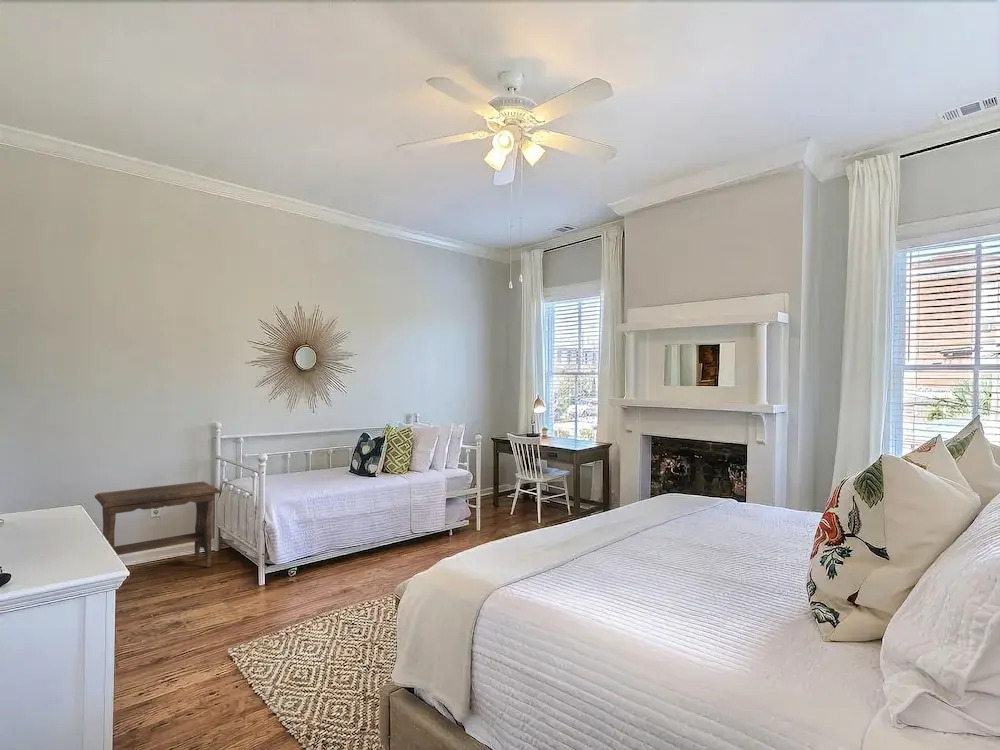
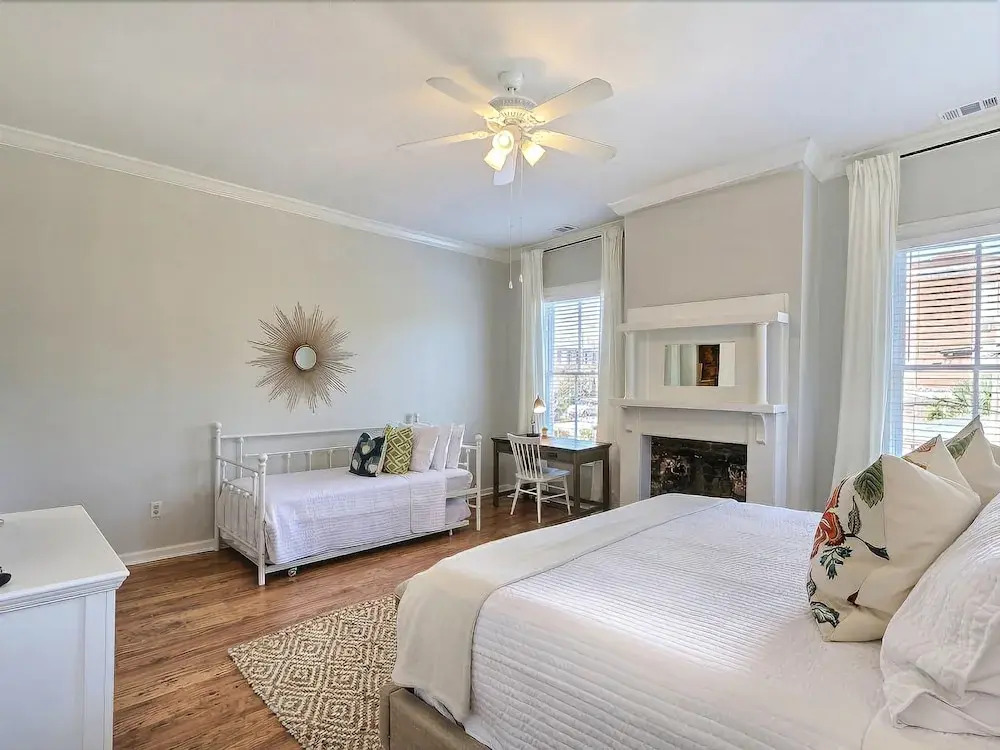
- footstool (162, 538)
